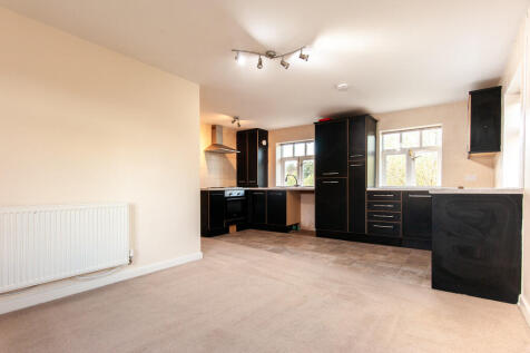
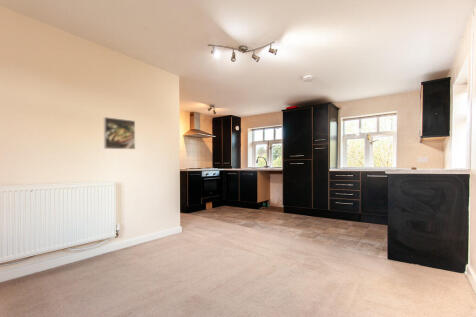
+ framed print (120, 134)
